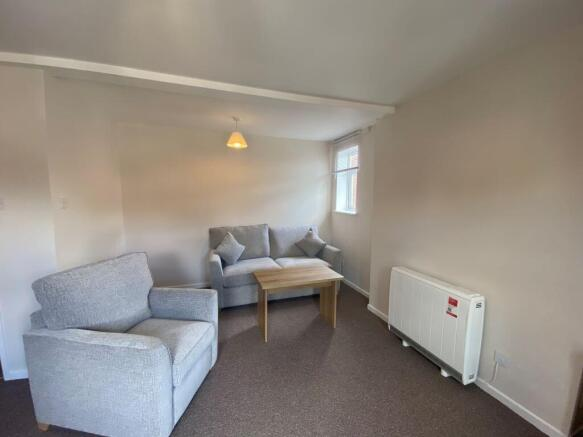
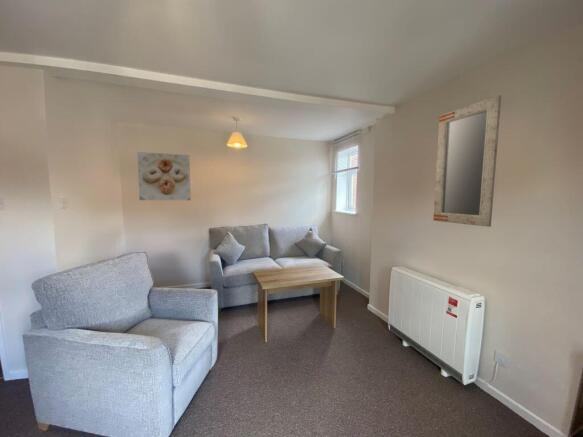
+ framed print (165, 177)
+ home mirror (462, 166)
